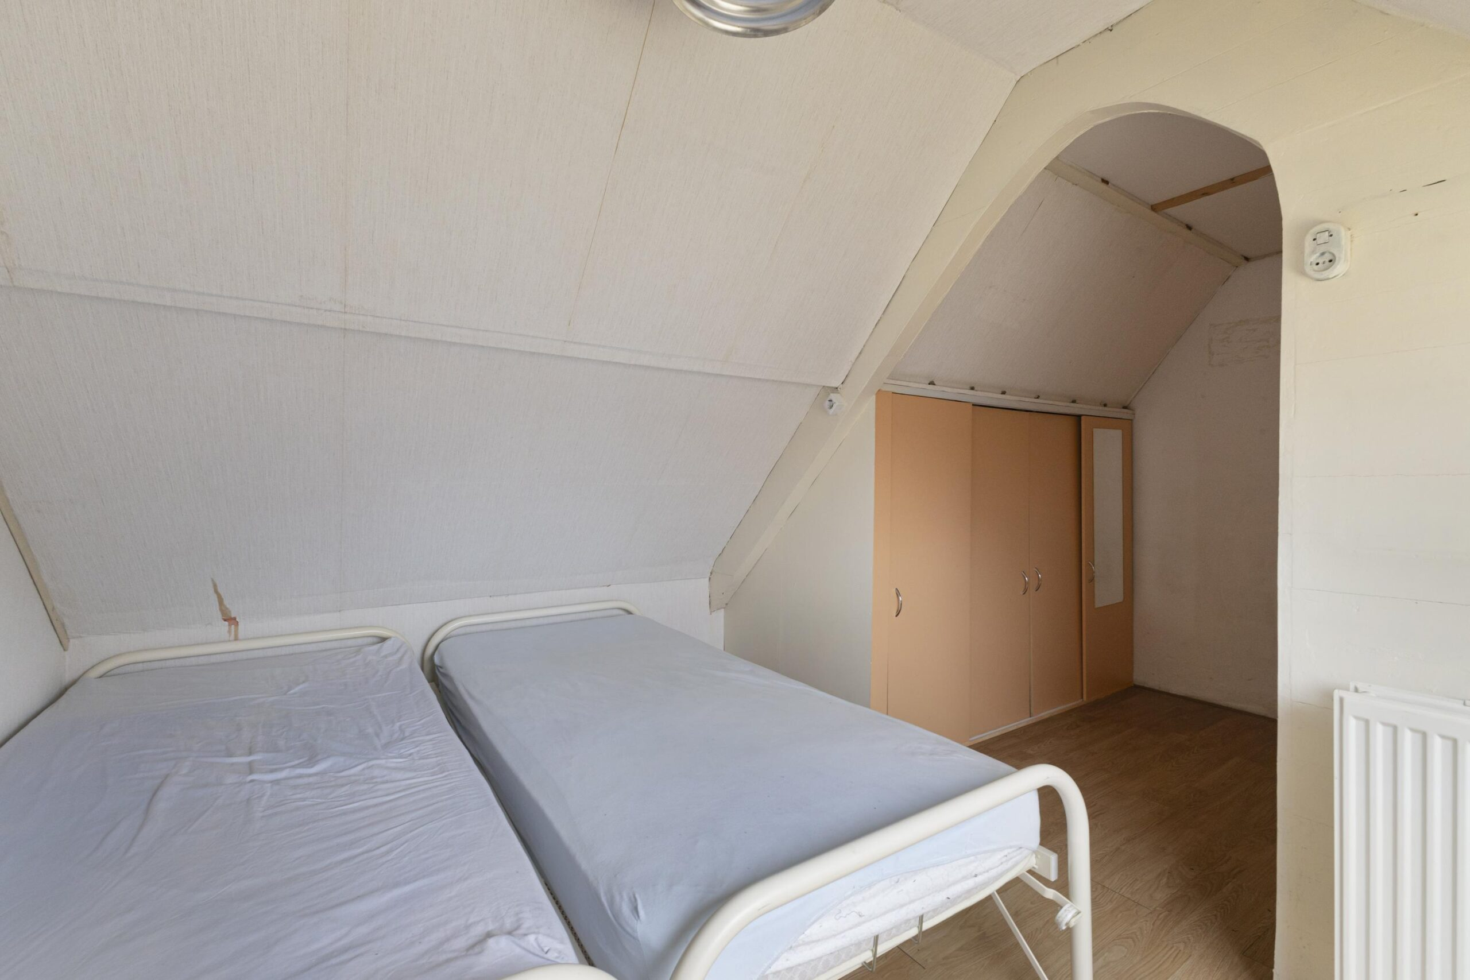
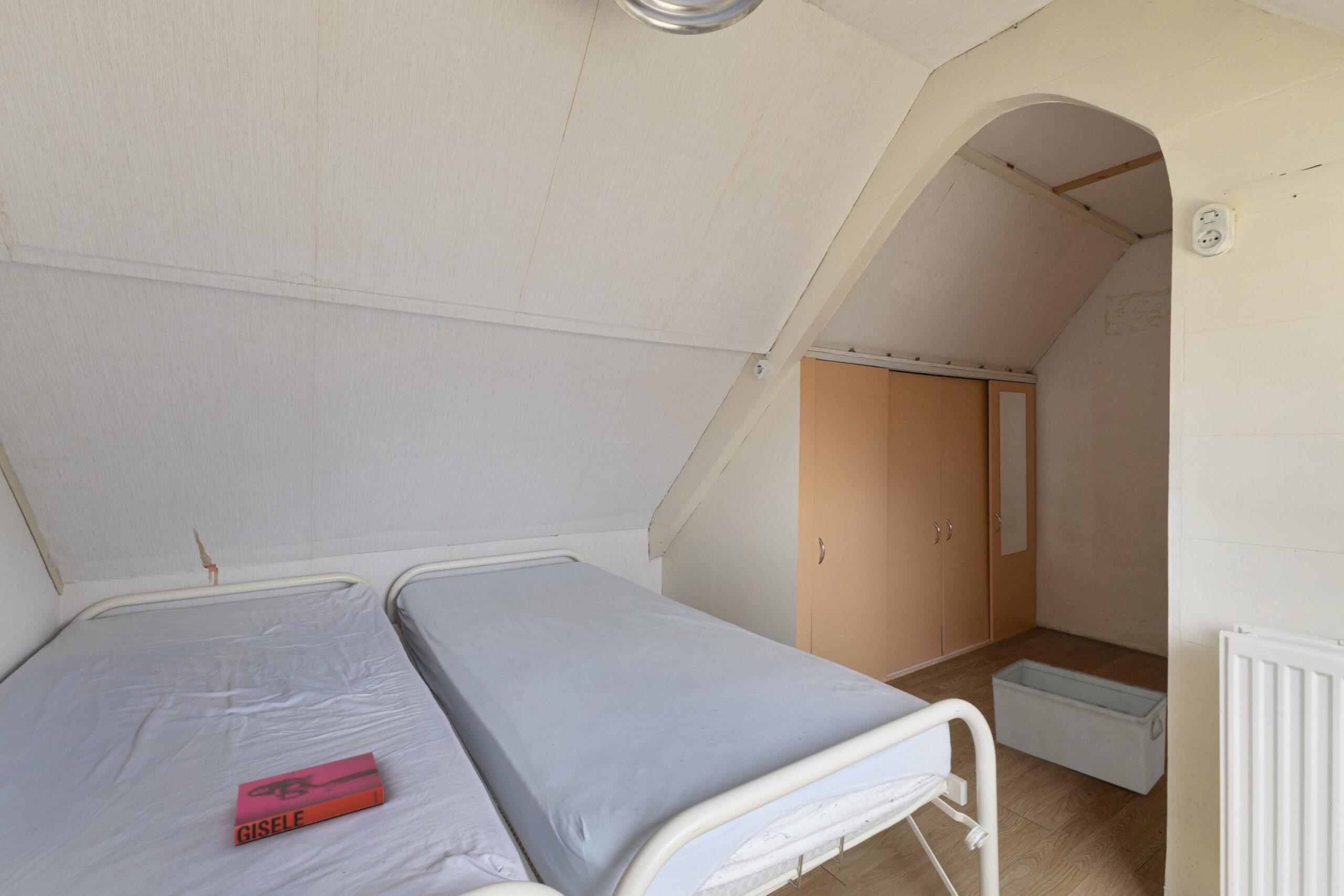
+ hardback book (311, 794)
+ storage bin (1076, 720)
